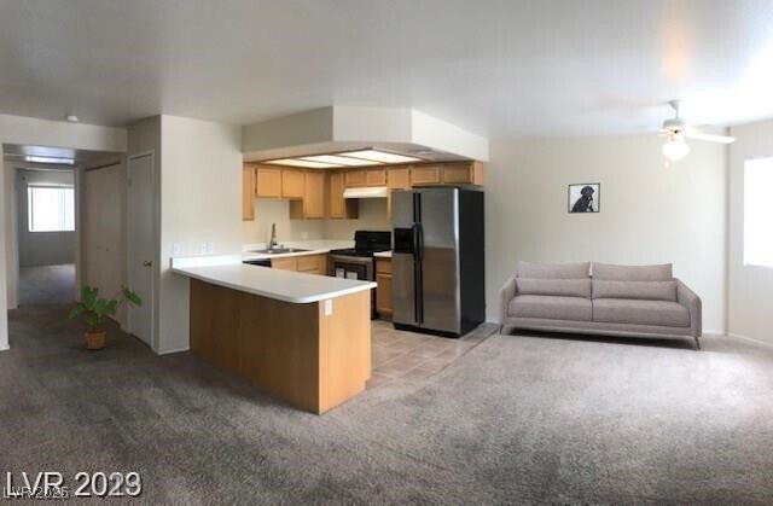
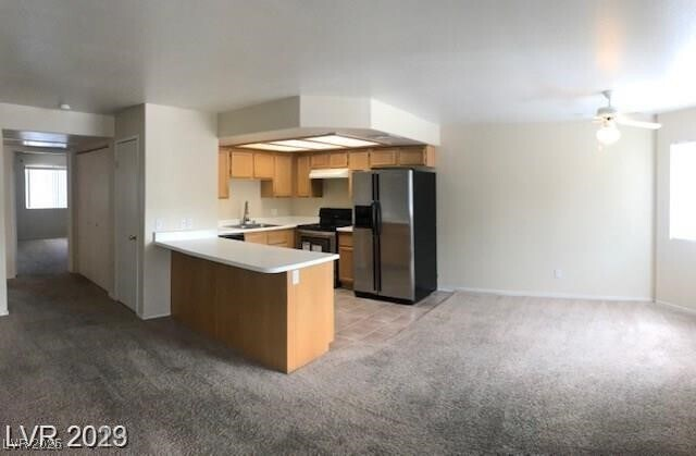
- house plant (105, 315)
- sofa (591, 298)
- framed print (583, 198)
